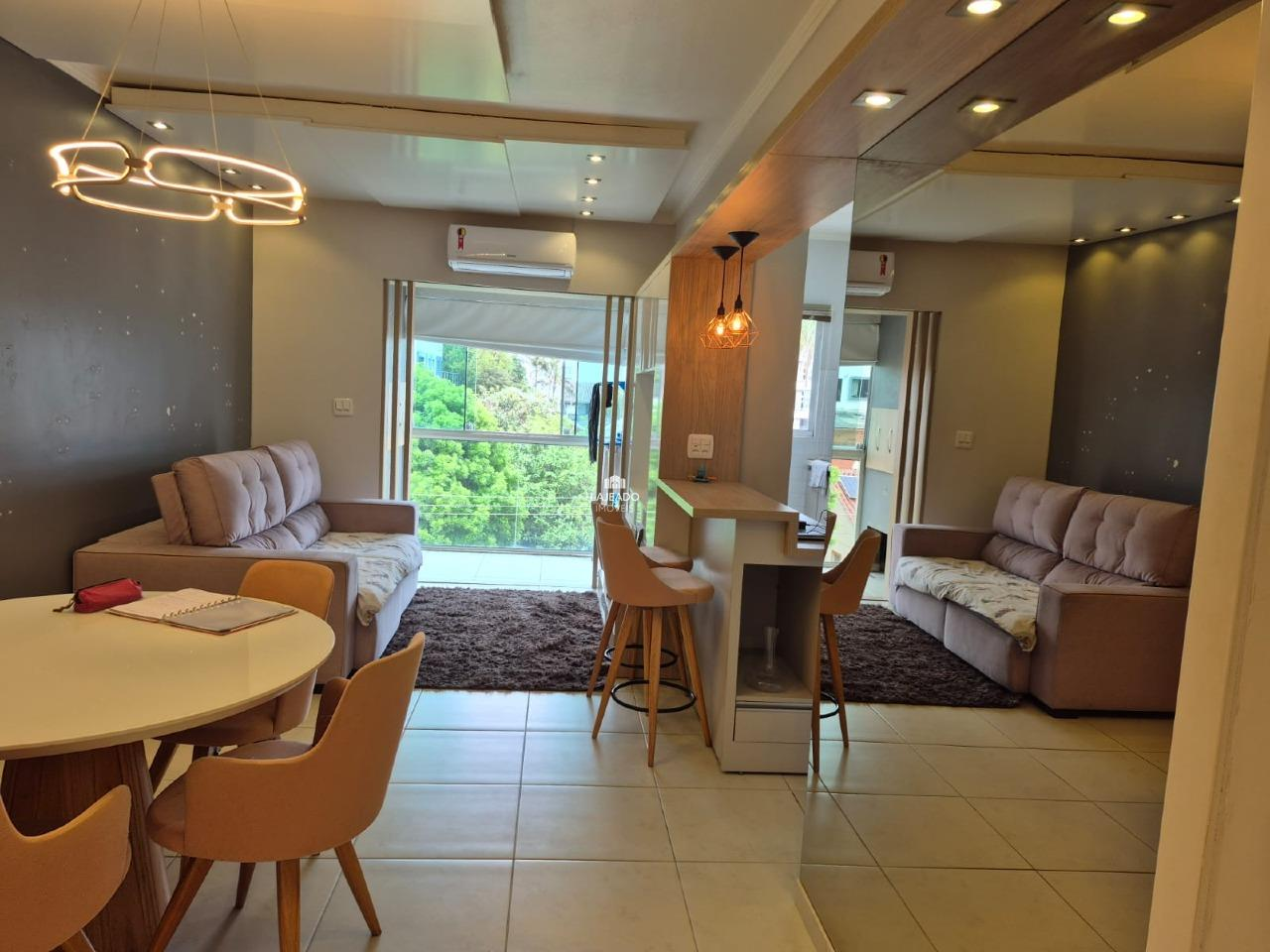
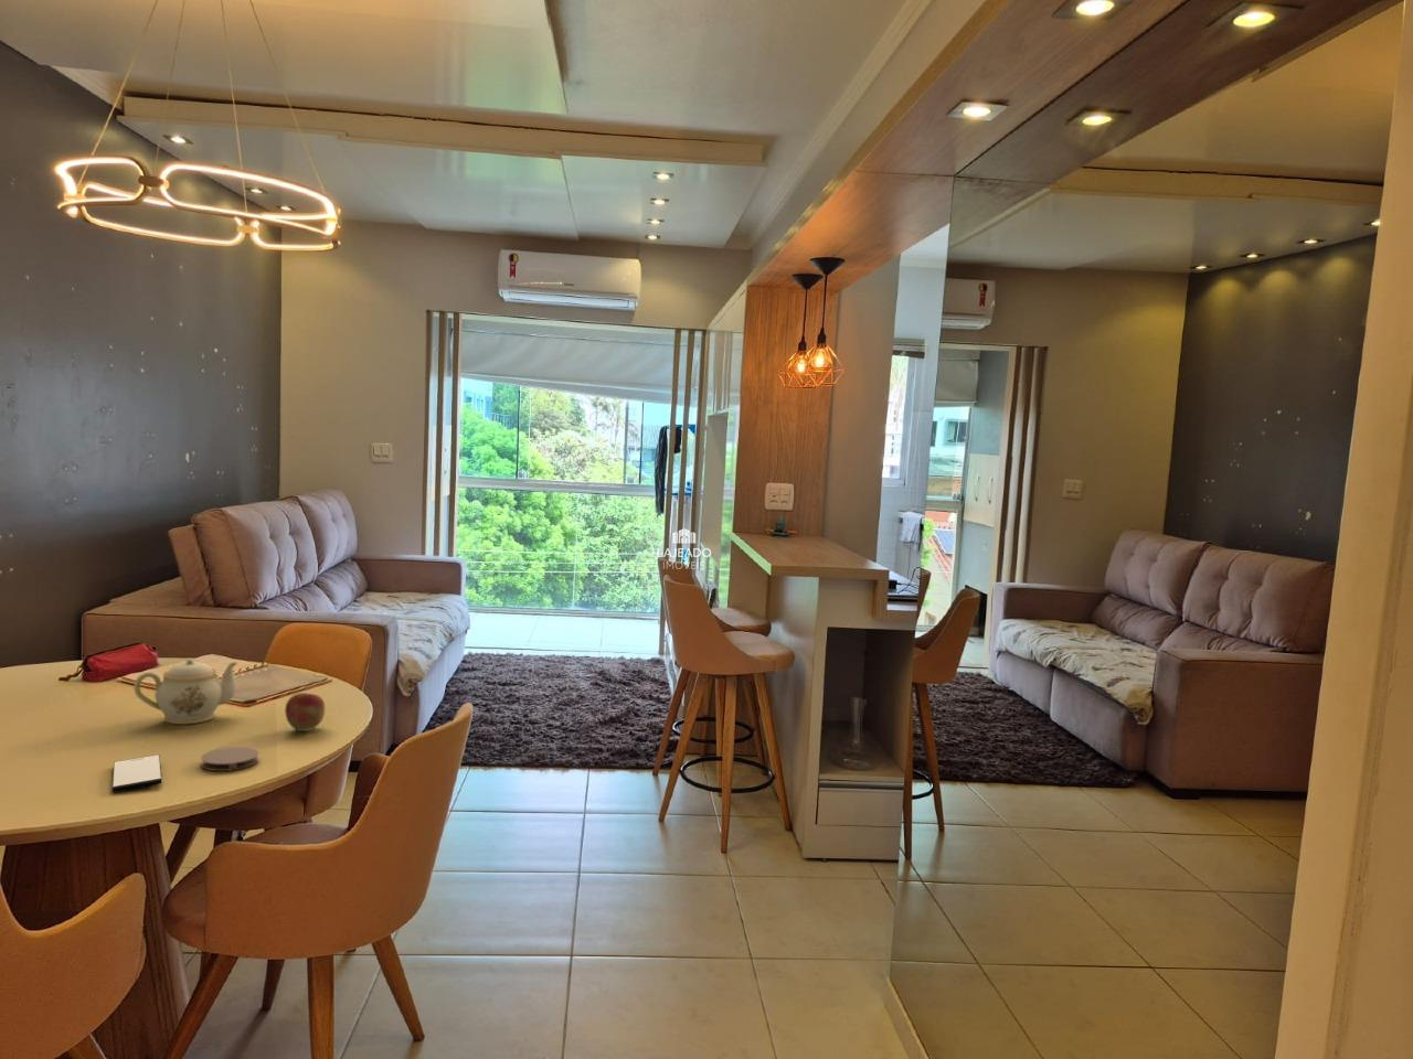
+ teapot (187, 689)
+ smartphone (137, 772)
+ fruit (305, 711)
+ coaster (229, 758)
